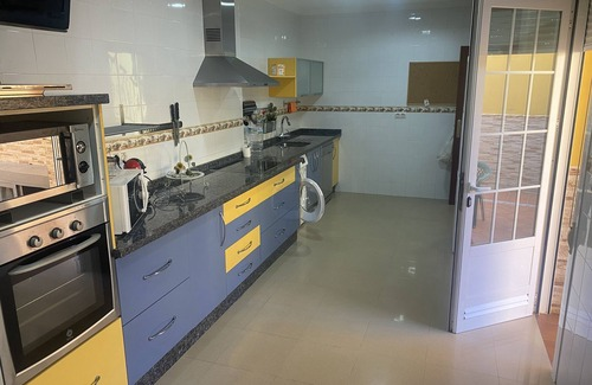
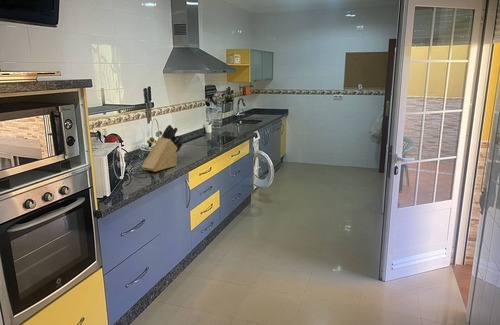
+ knife block (163, 146)
